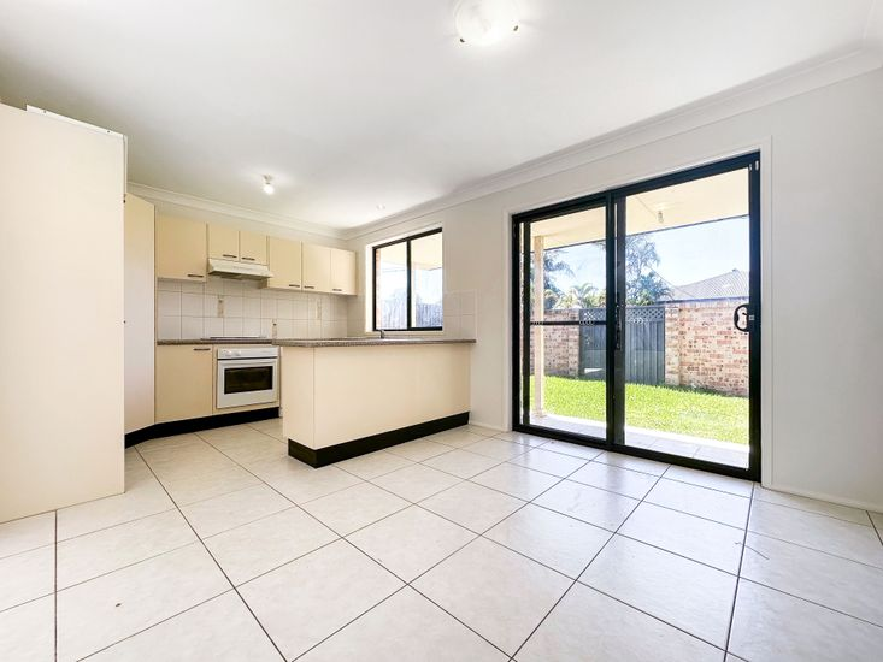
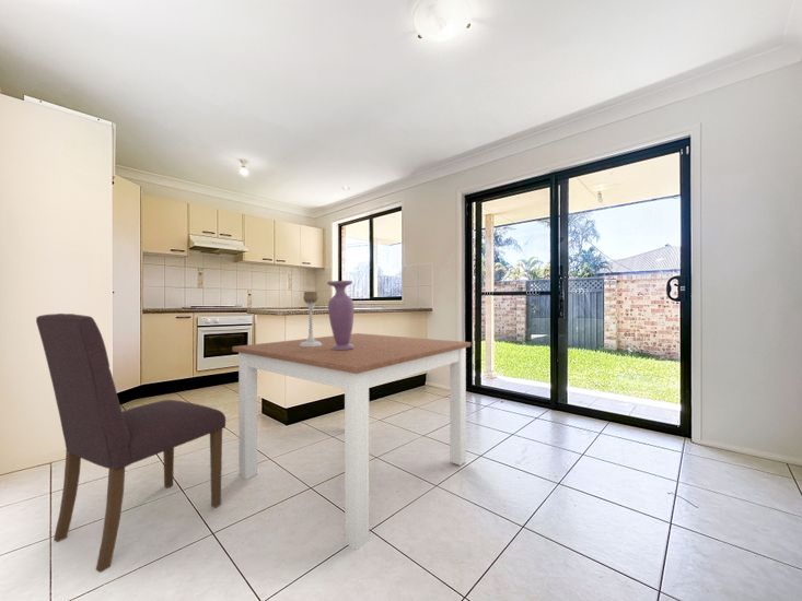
+ candle holder (311, 318)
+ vase (340, 314)
+ dining table (357, 405)
+ dining chair (138, 416)
